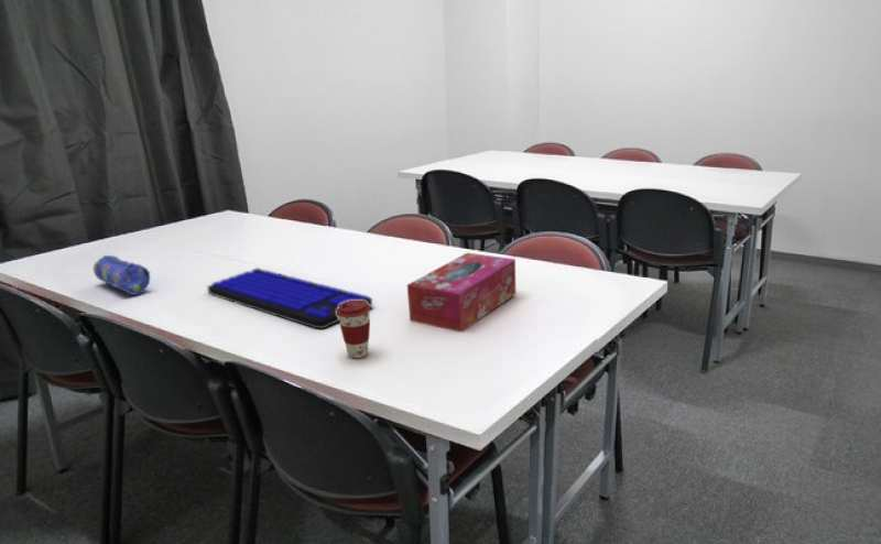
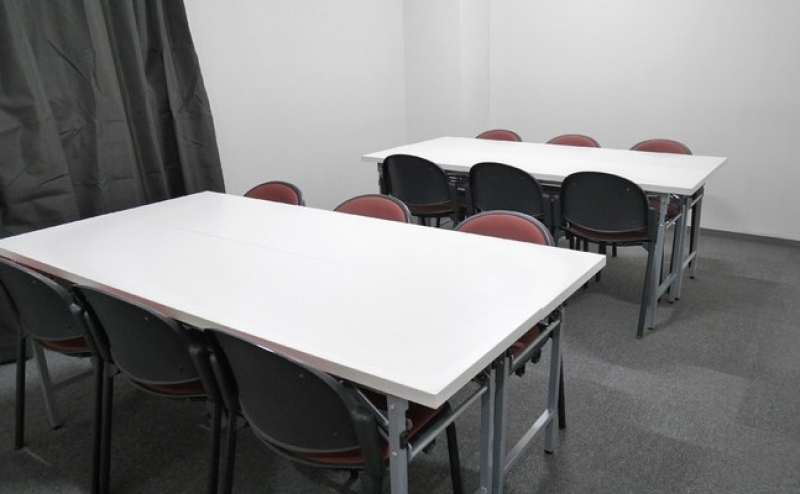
- tissue box (464, 289)
- coffee cup (355, 329)
- pencil case (121, 273)
- keyboard (285, 294)
